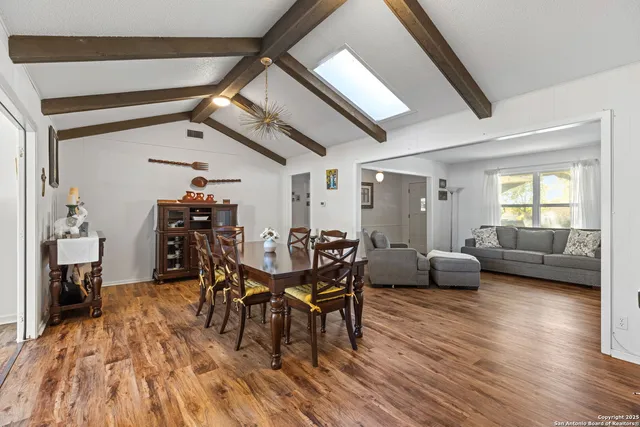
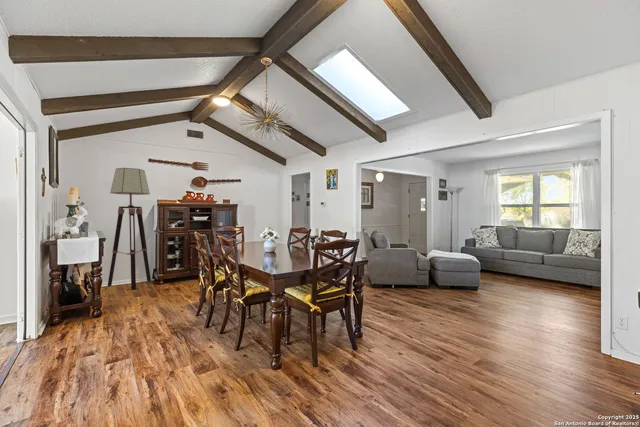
+ floor lamp (130, 227)
